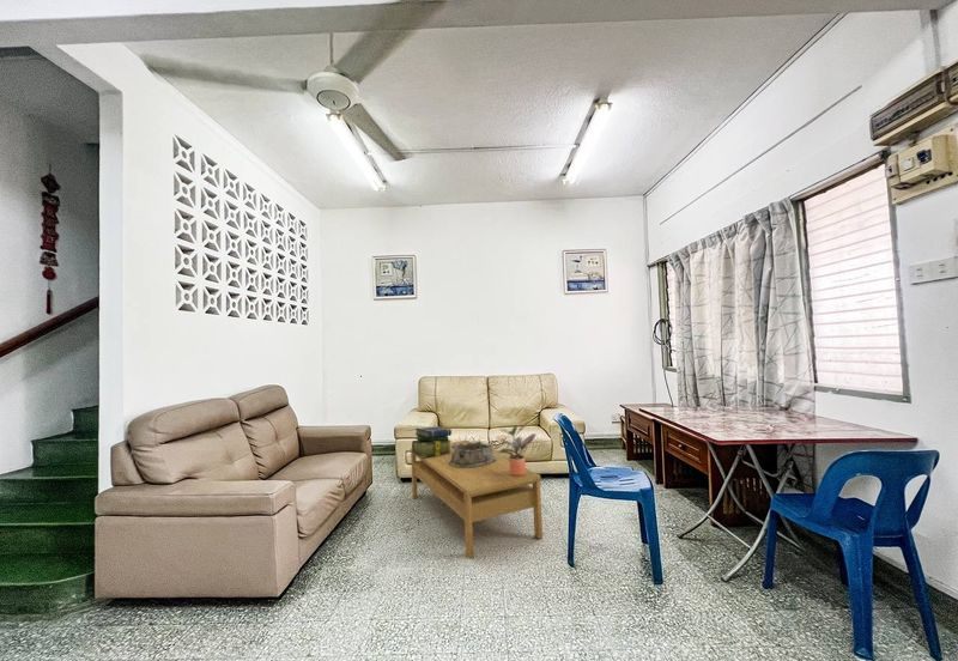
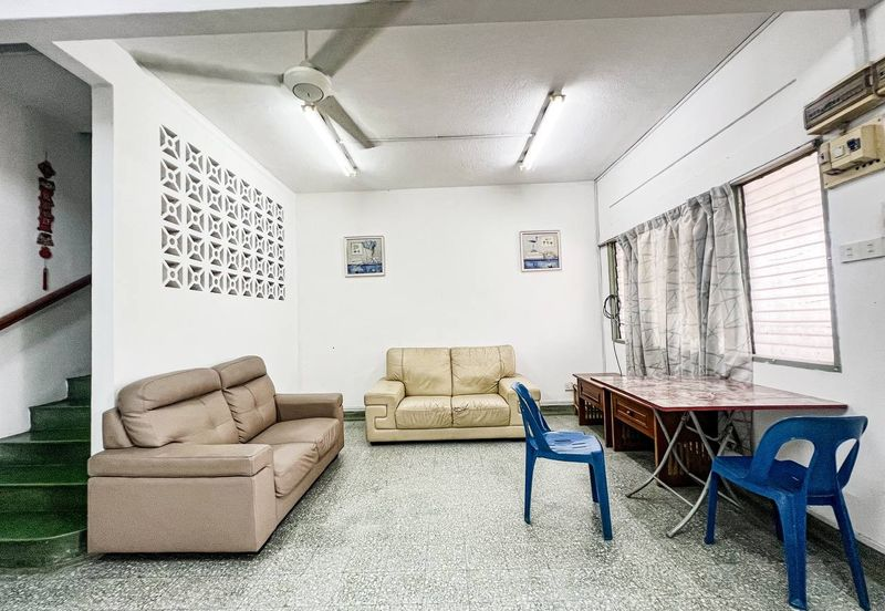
- stack of books (431, 439)
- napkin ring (471, 453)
- potted plant (513, 447)
- coffee table (467, 487)
